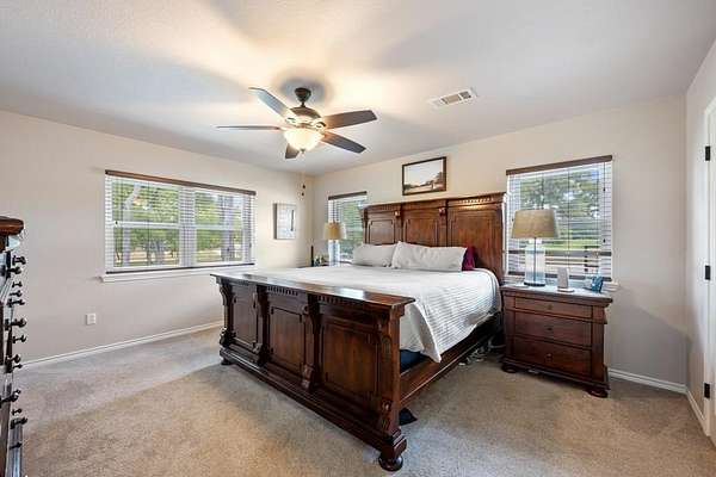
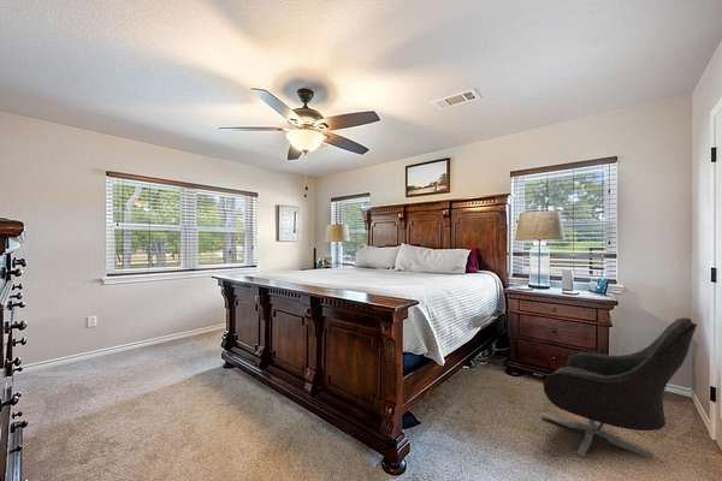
+ armchair (599, 373)
